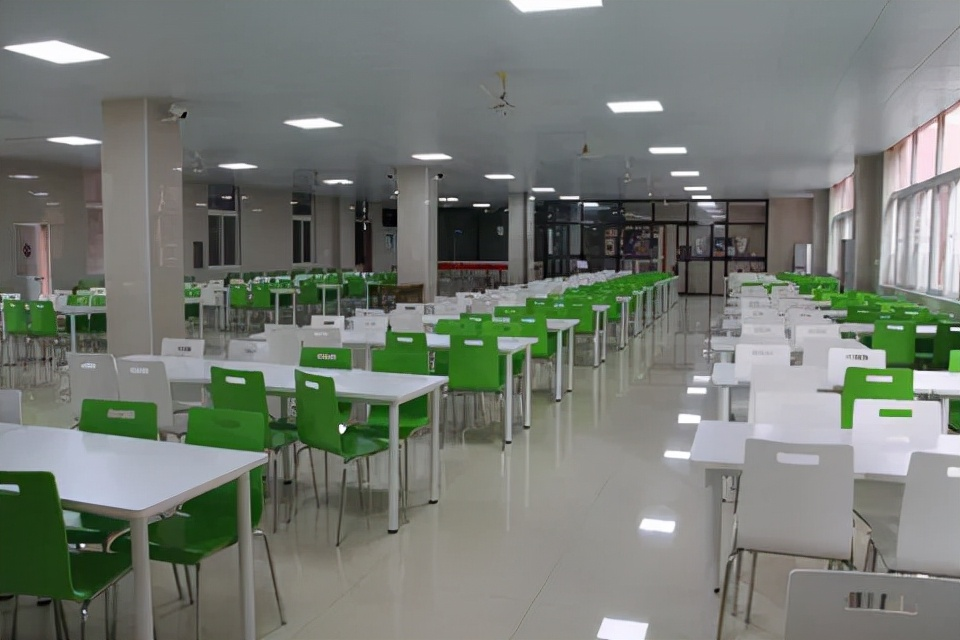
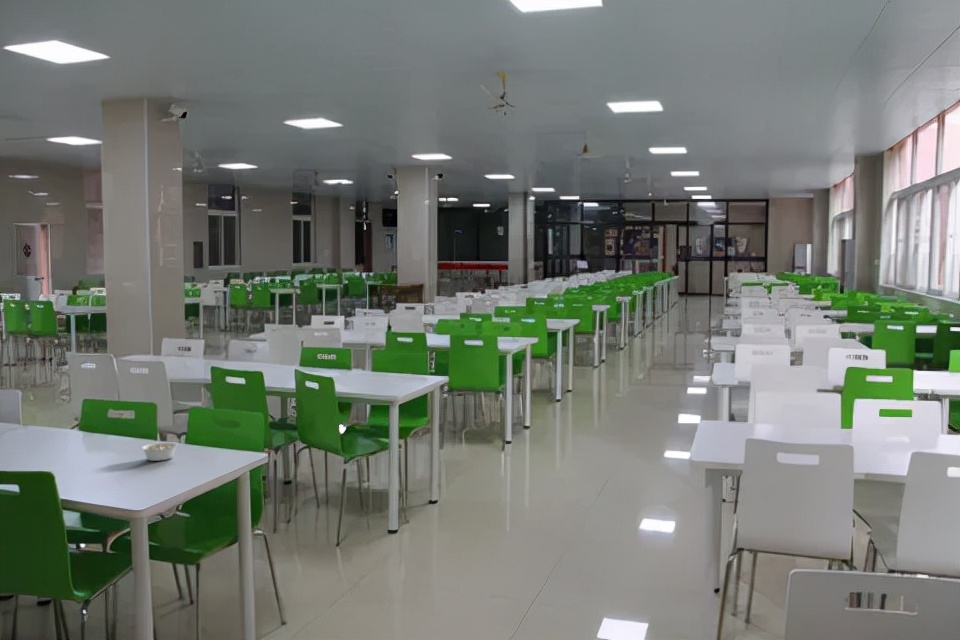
+ legume (161, 450)
